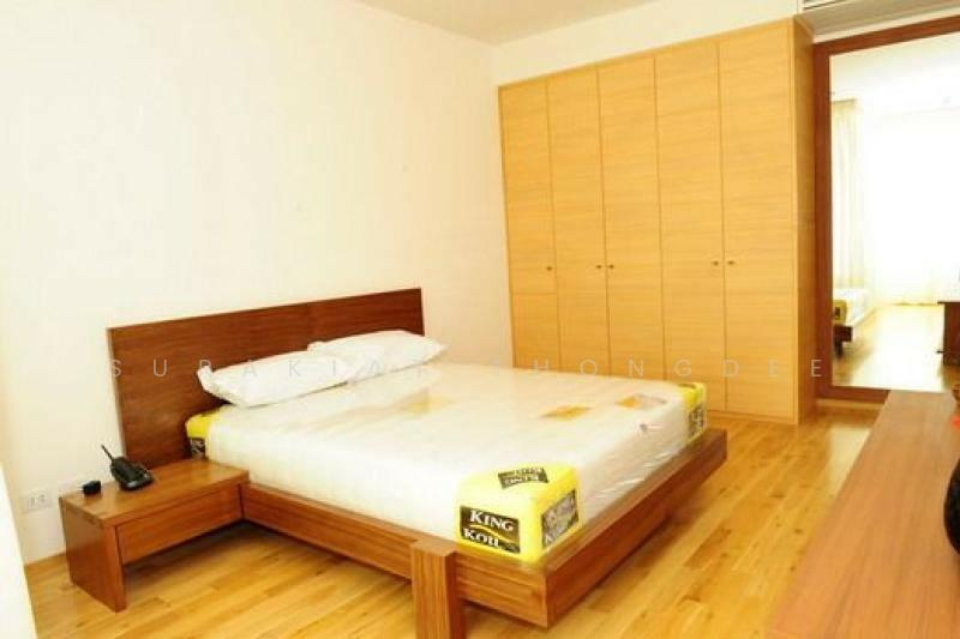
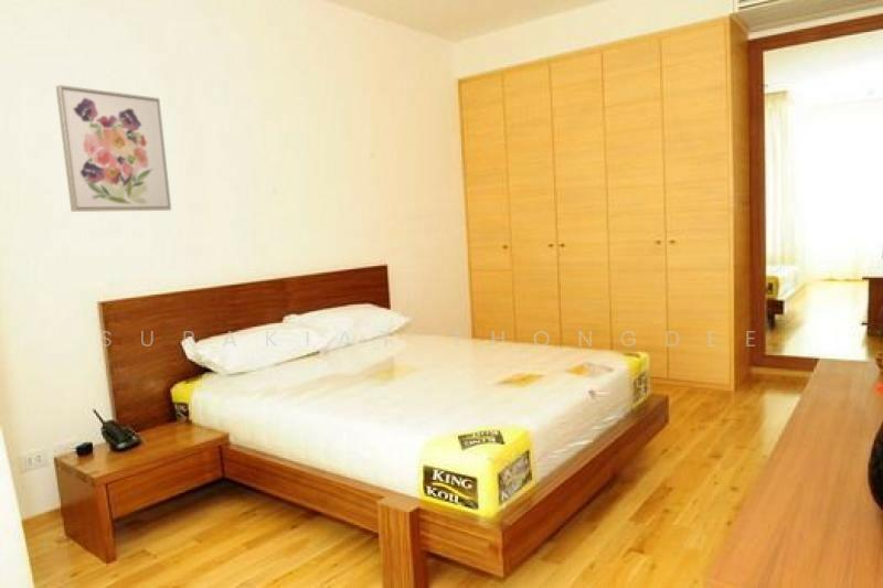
+ wall art (117, 151)
